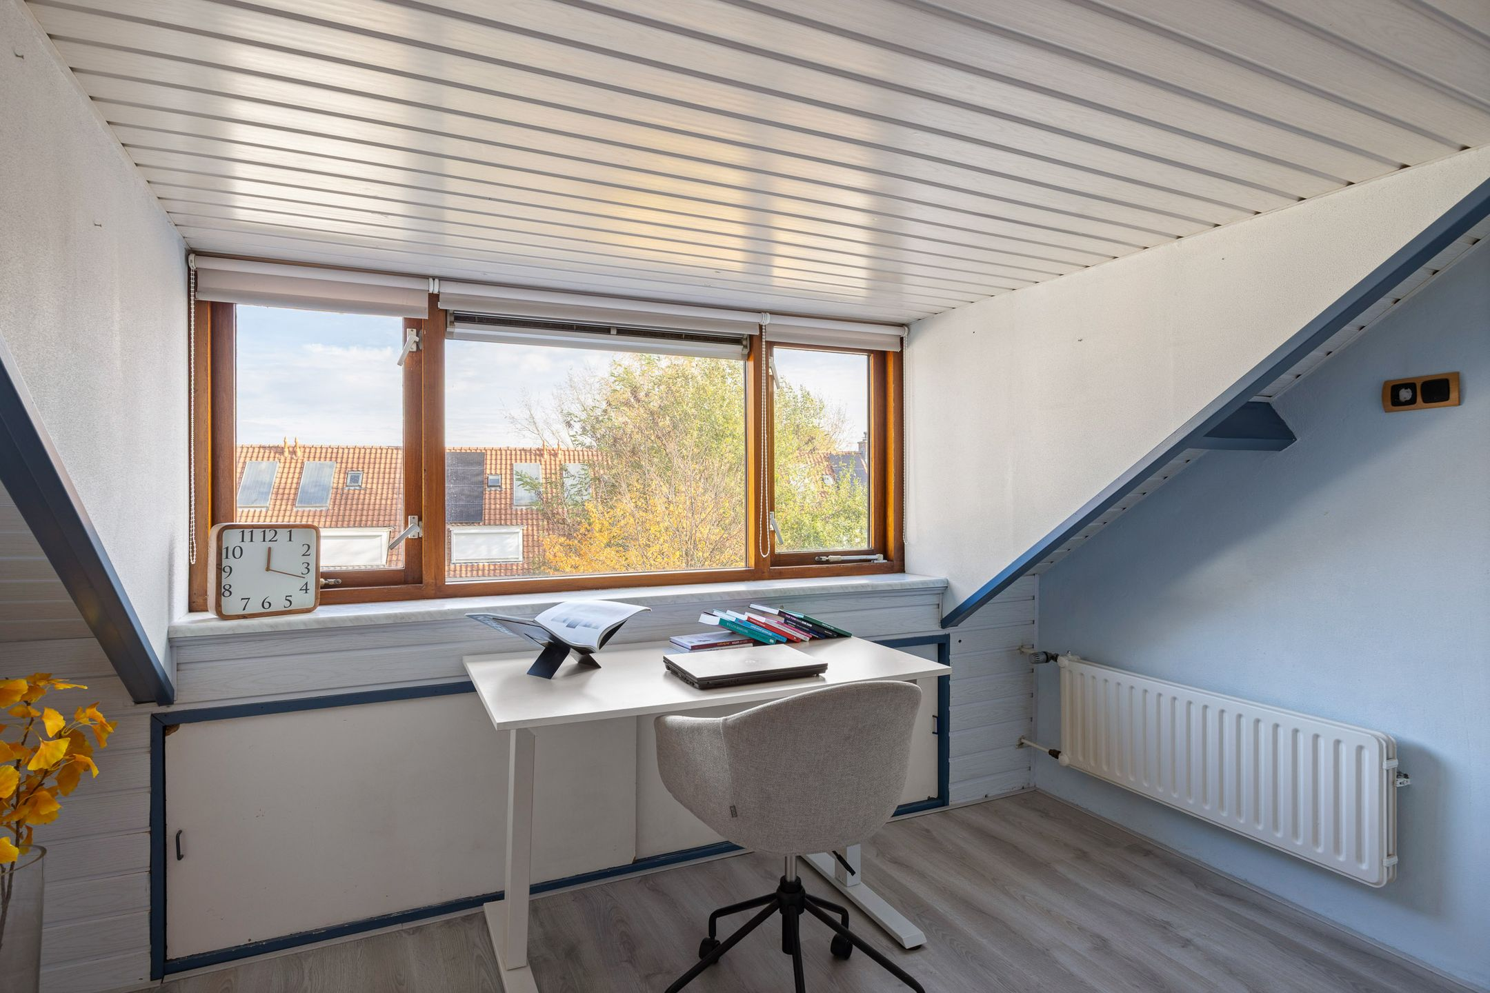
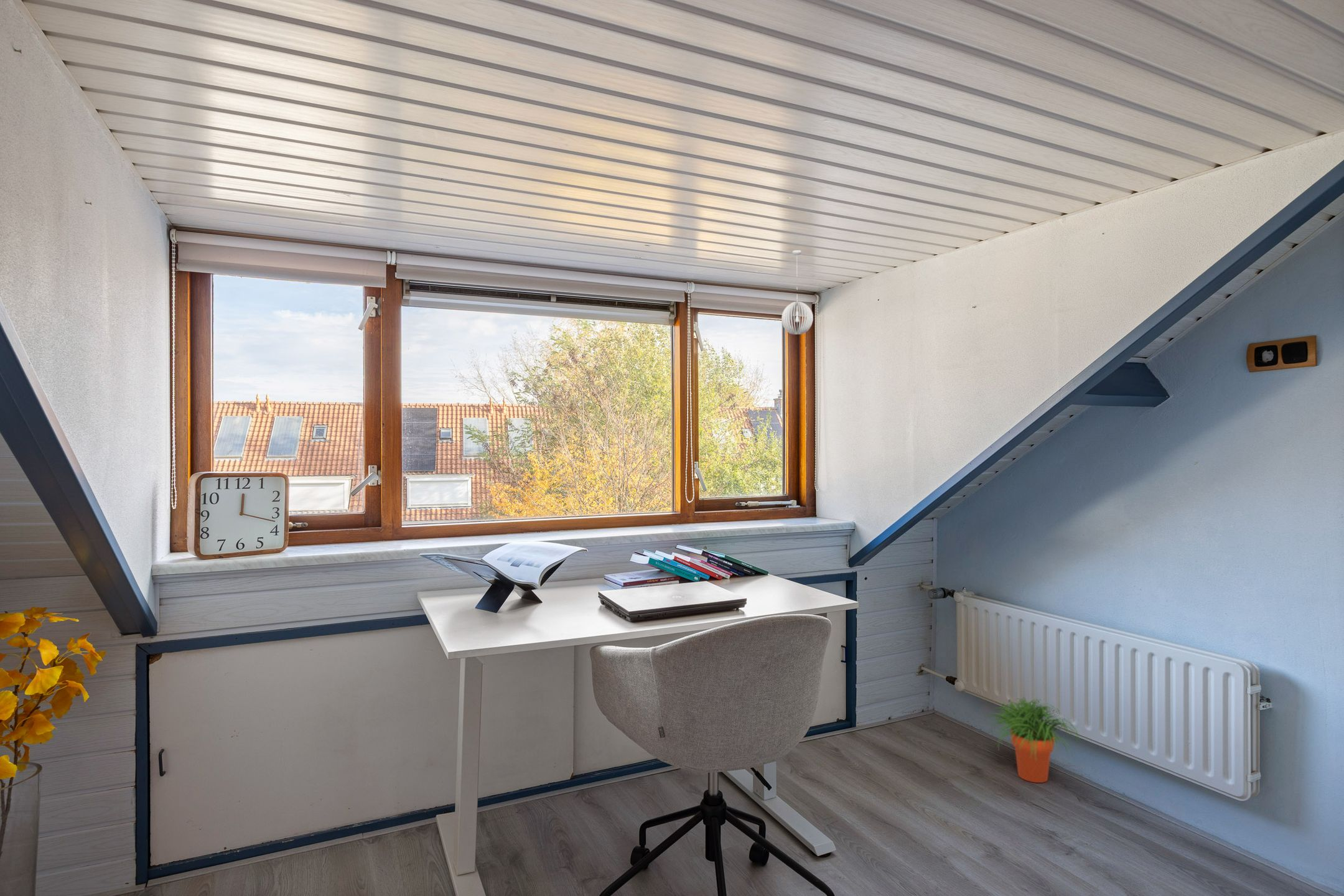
+ pendant light (797, 296)
+ potted plant (1031, 739)
